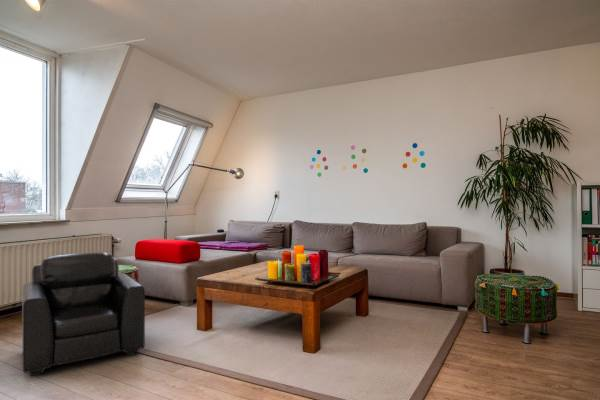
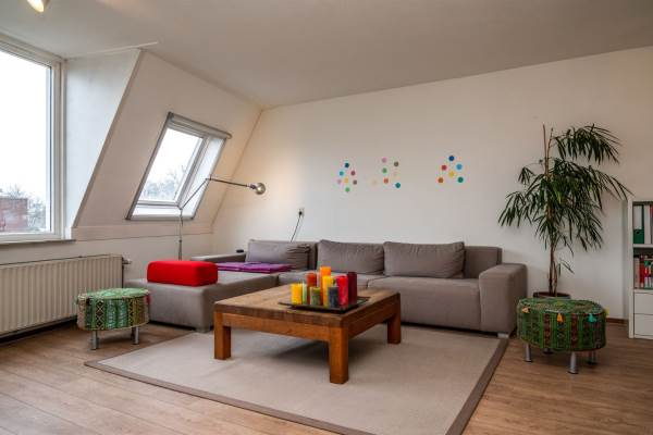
- armchair (82, 304)
